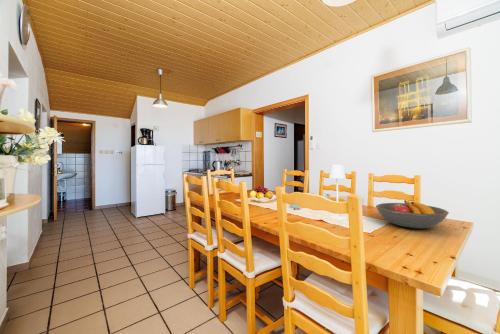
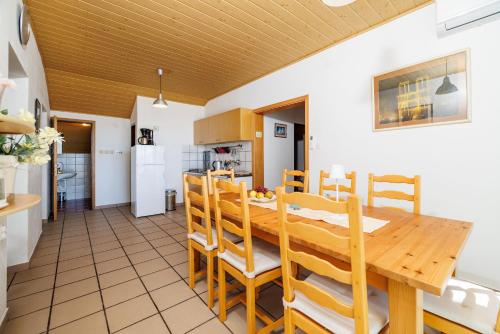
- fruit bowl (409, 214)
